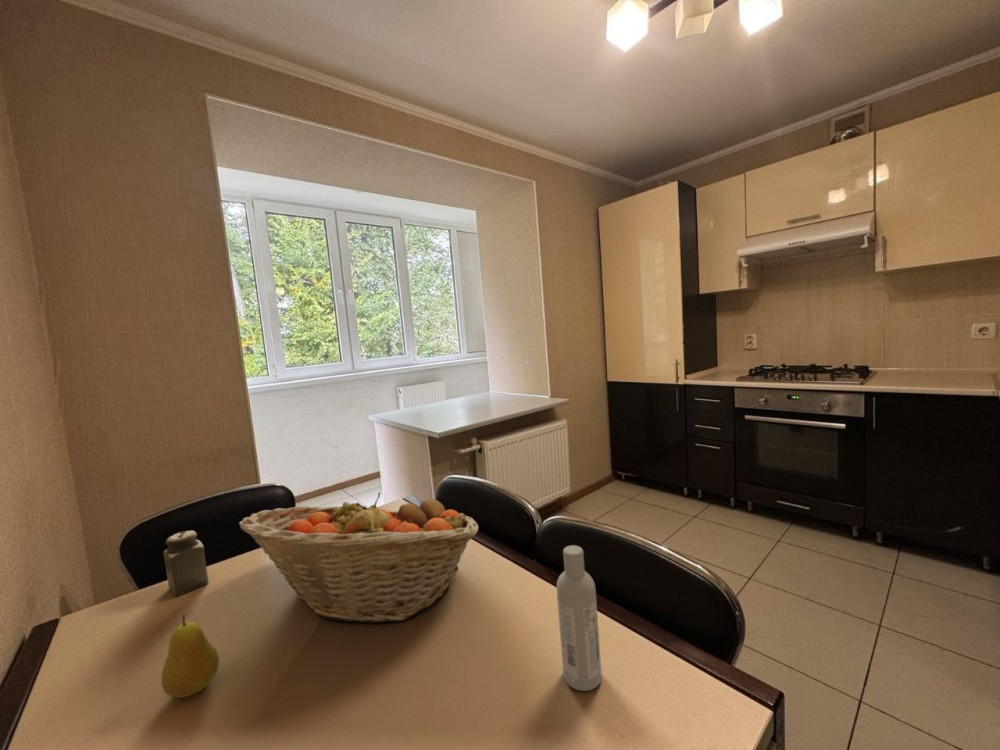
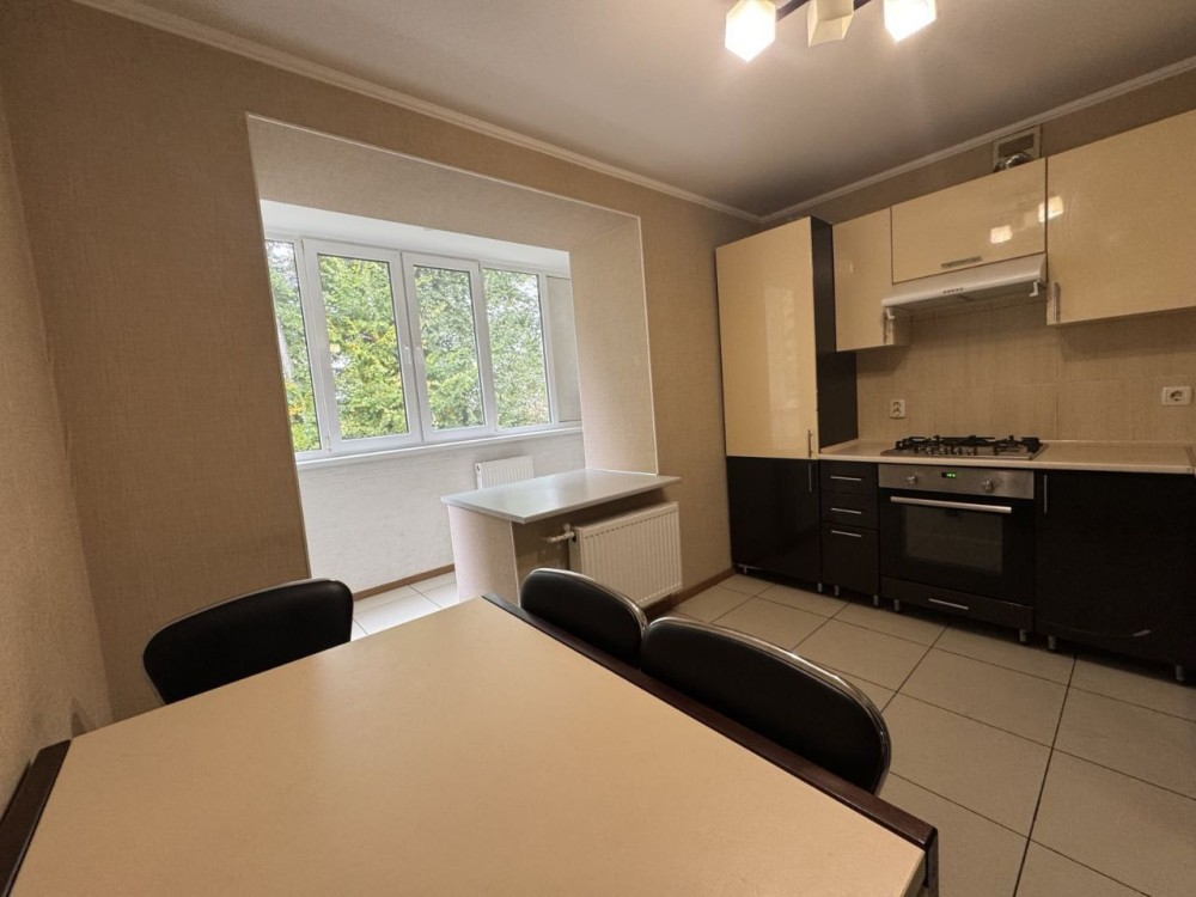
- bottle (577, 613)
- salt shaker (185, 559)
- fruit (188, 651)
- fruit basket (365, 539)
